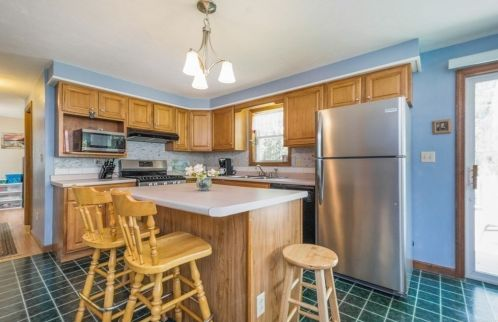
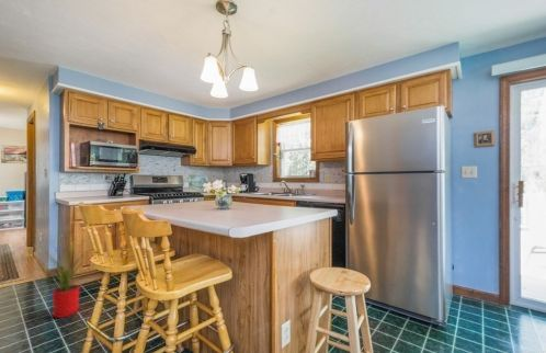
+ house plant (65, 273)
